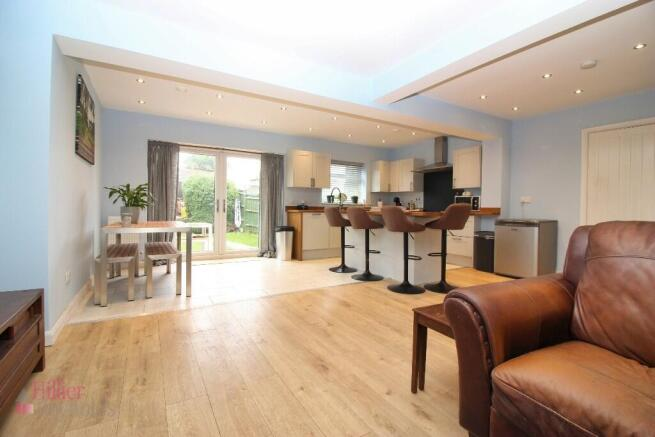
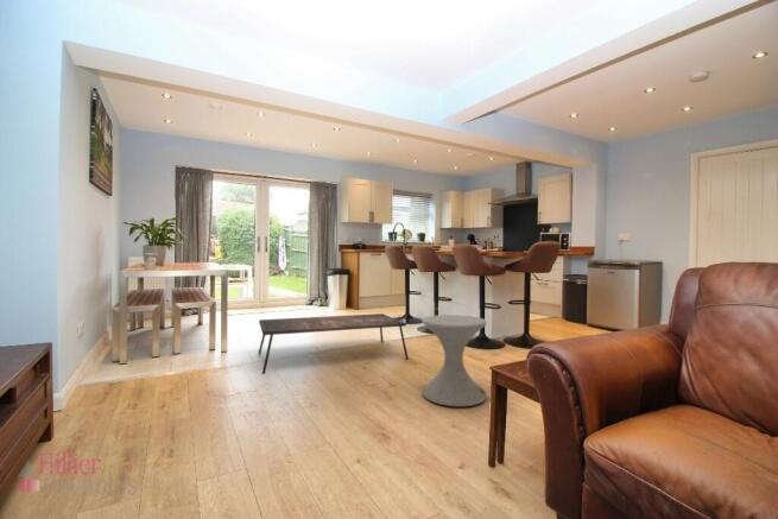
+ side table (453, 356)
+ coffee table (331, 330)
